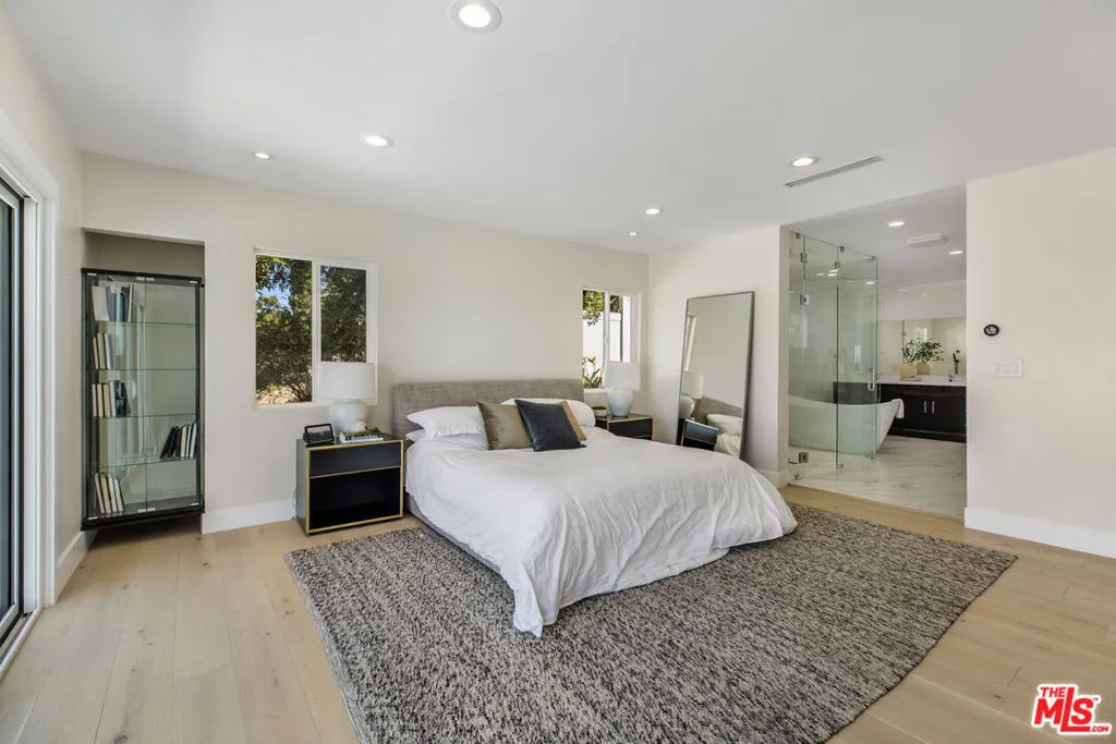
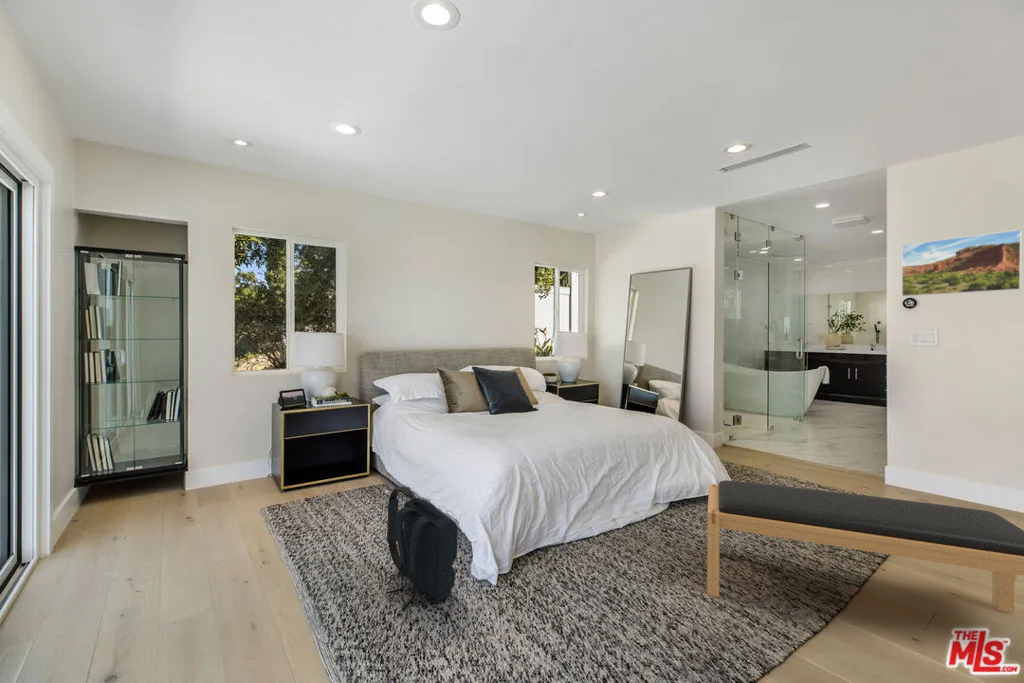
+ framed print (957, 265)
+ bench (857, 549)
+ backpack (412, 541)
